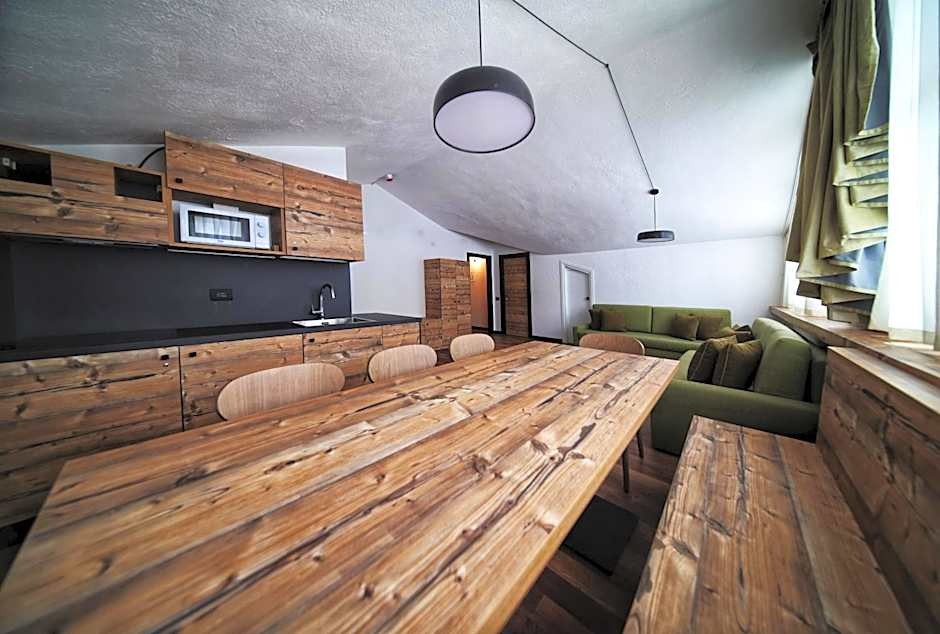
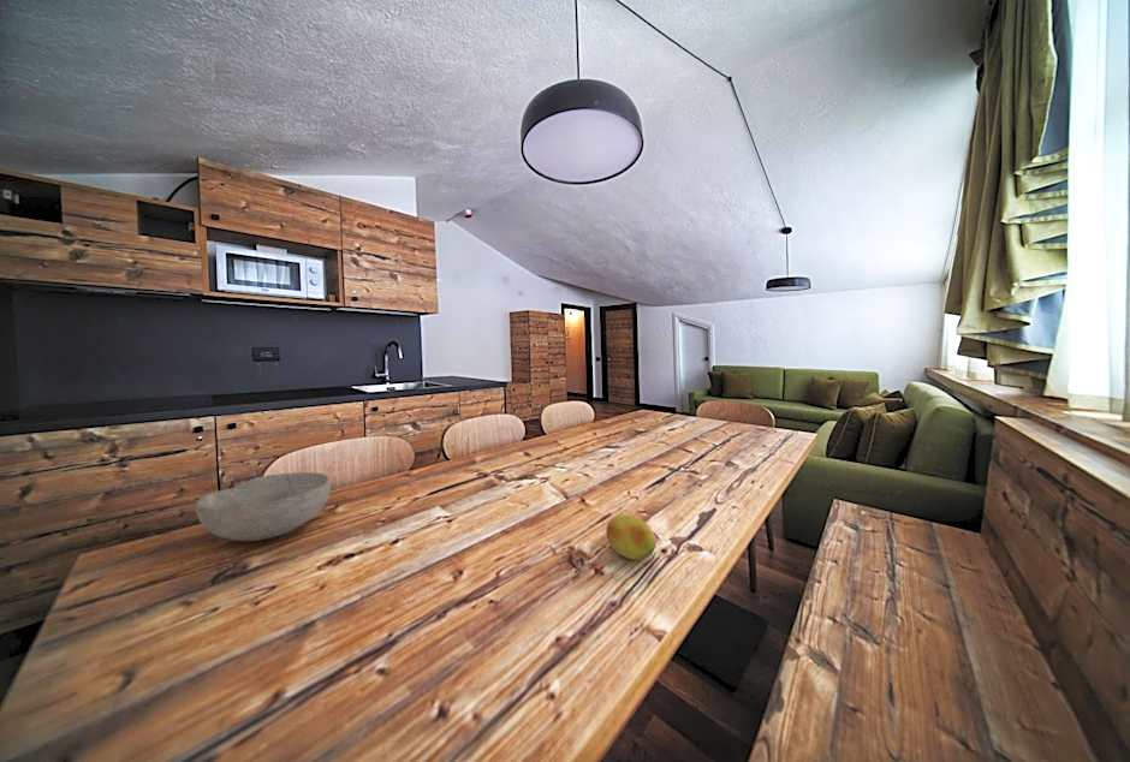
+ bowl (269, 508)
+ fruit (630, 535)
